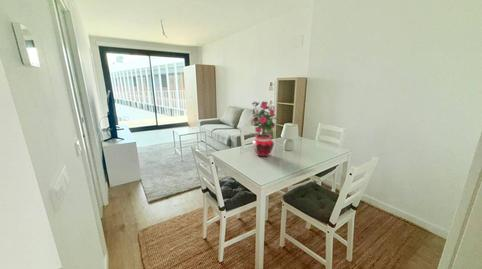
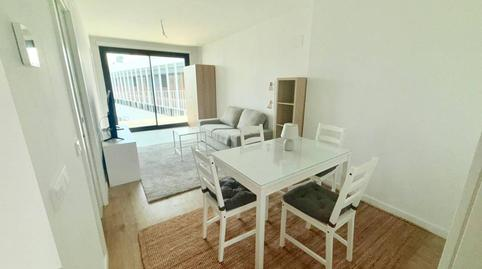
- potted flower (264, 128)
